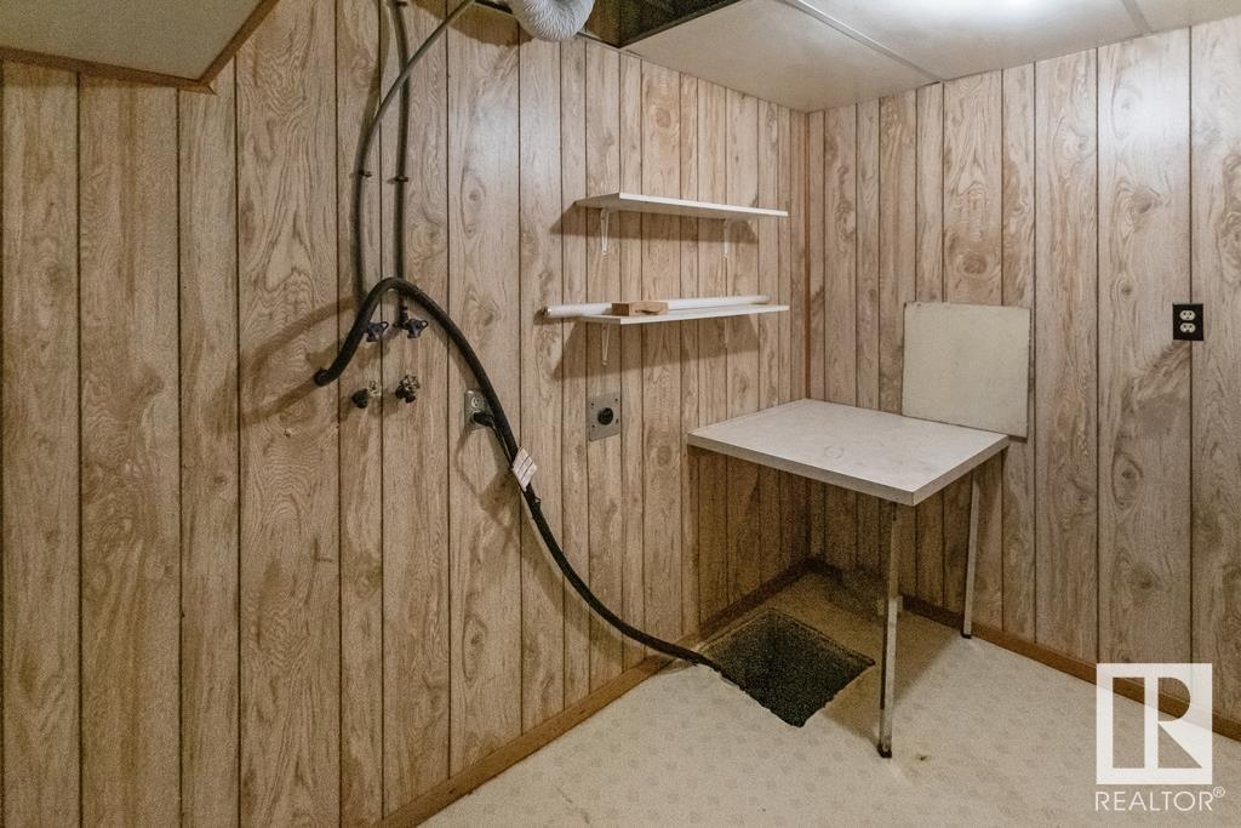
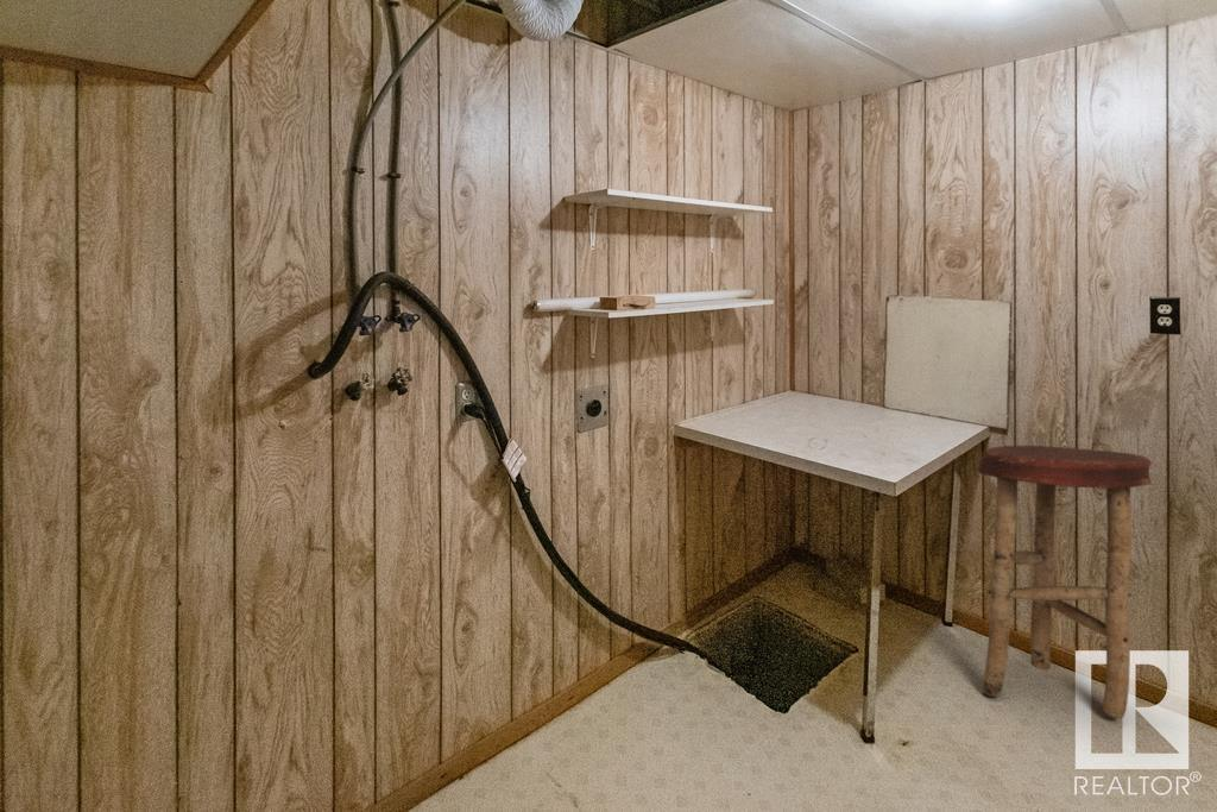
+ stool (1053, 575)
